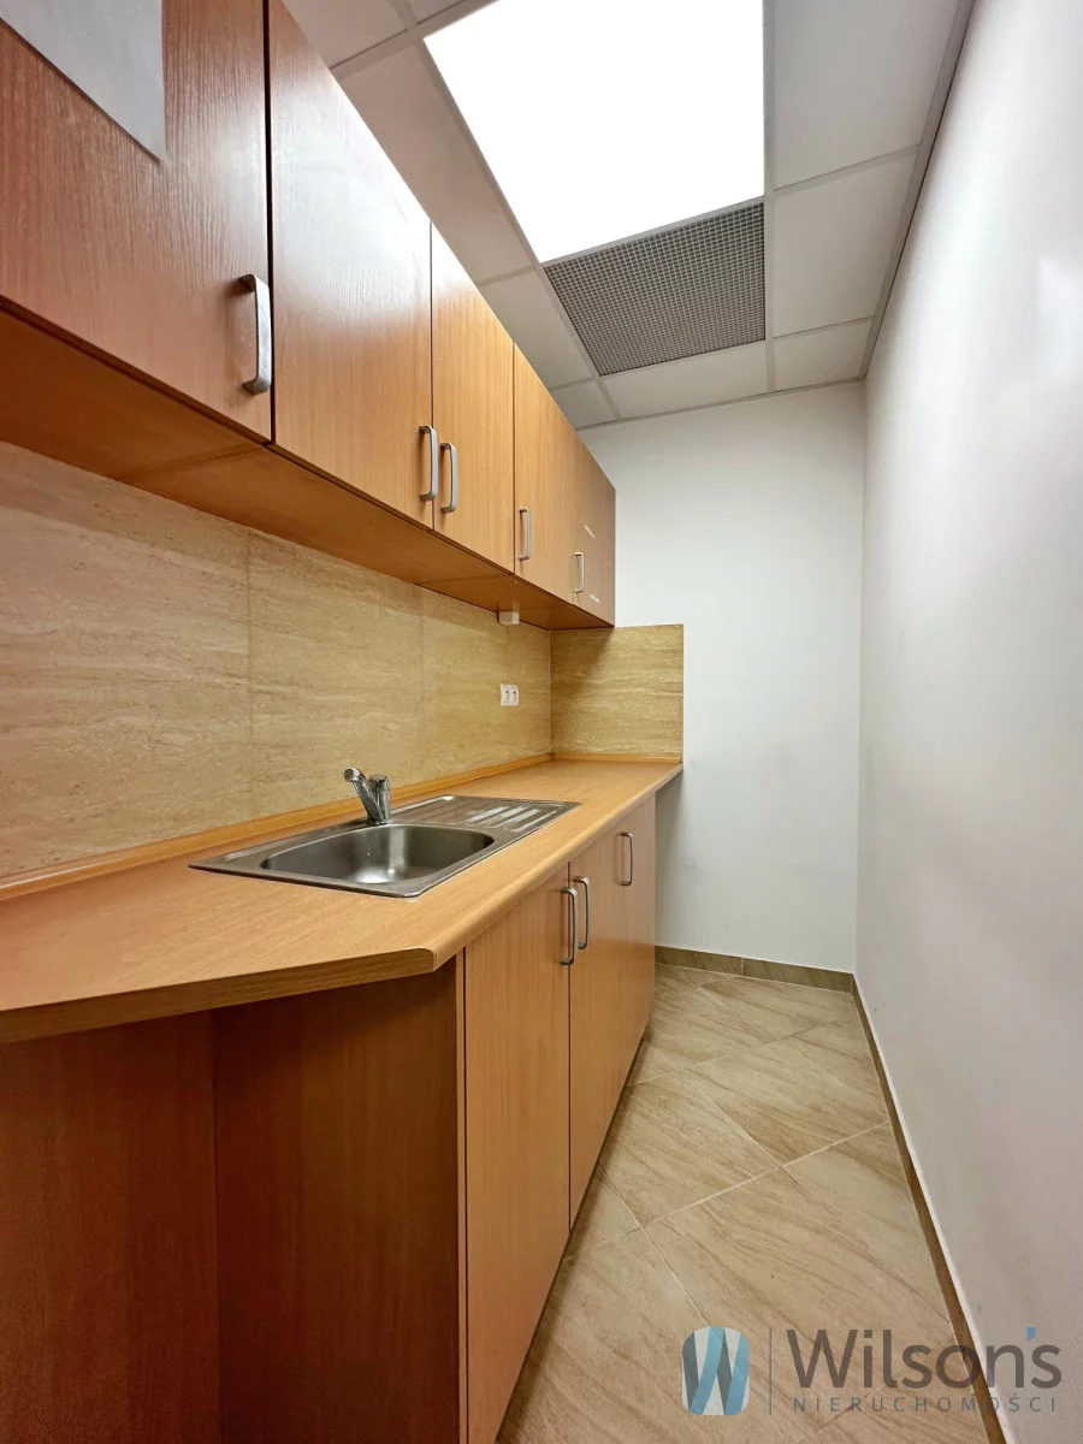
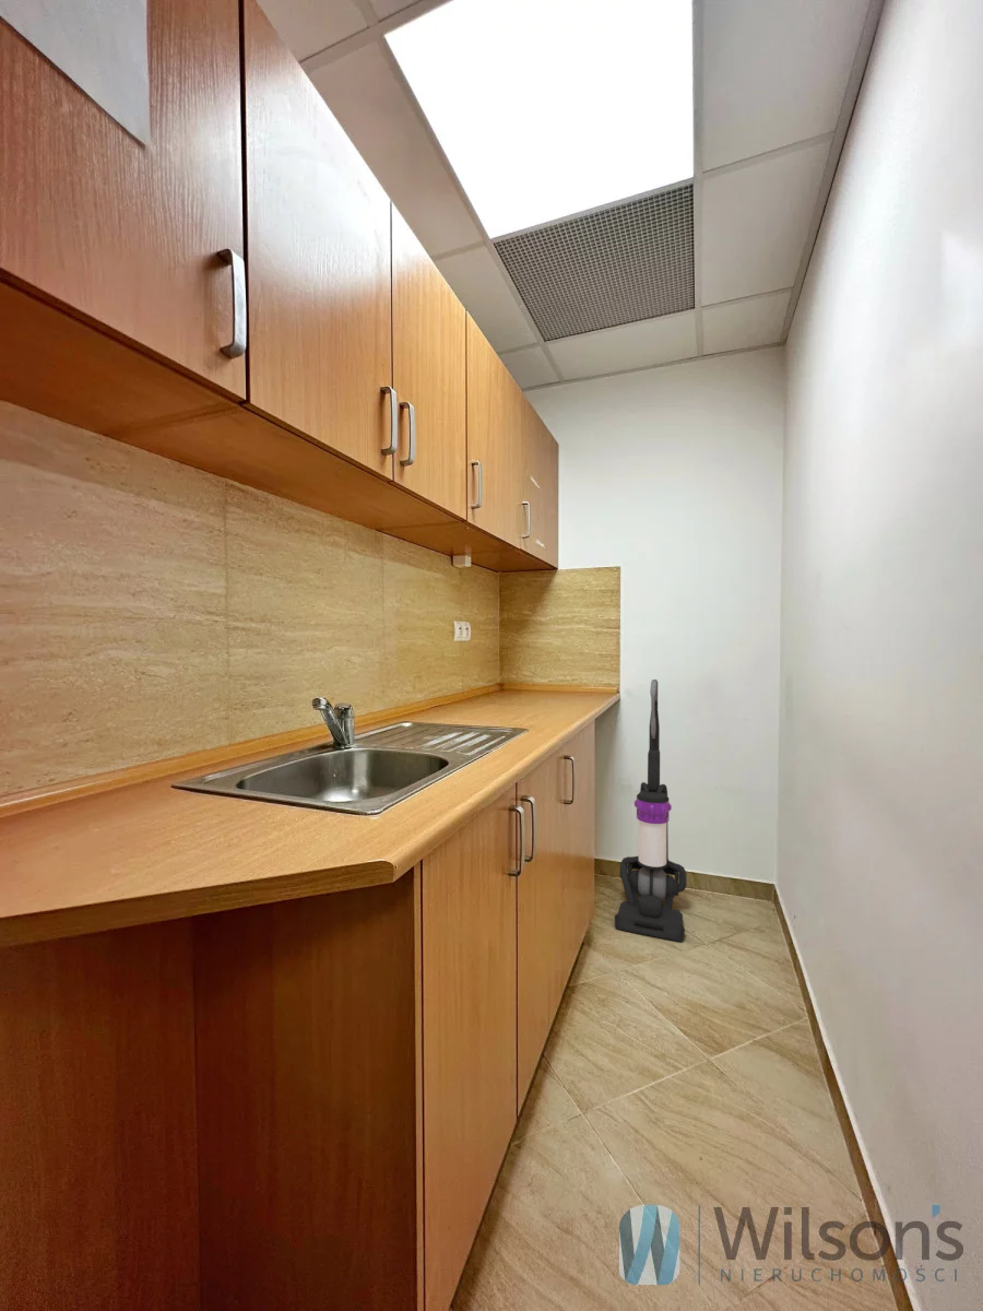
+ vacuum cleaner (652, 798)
